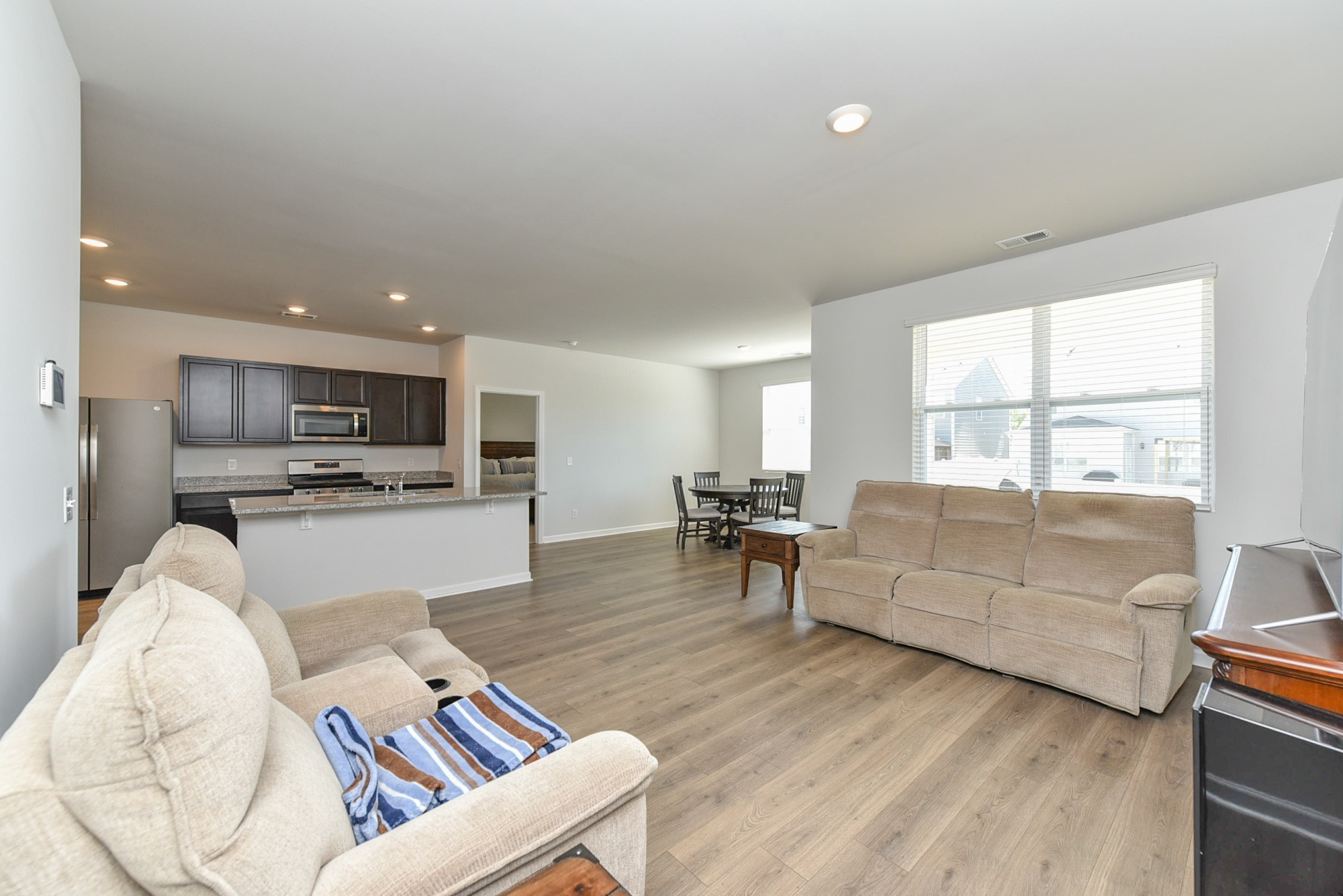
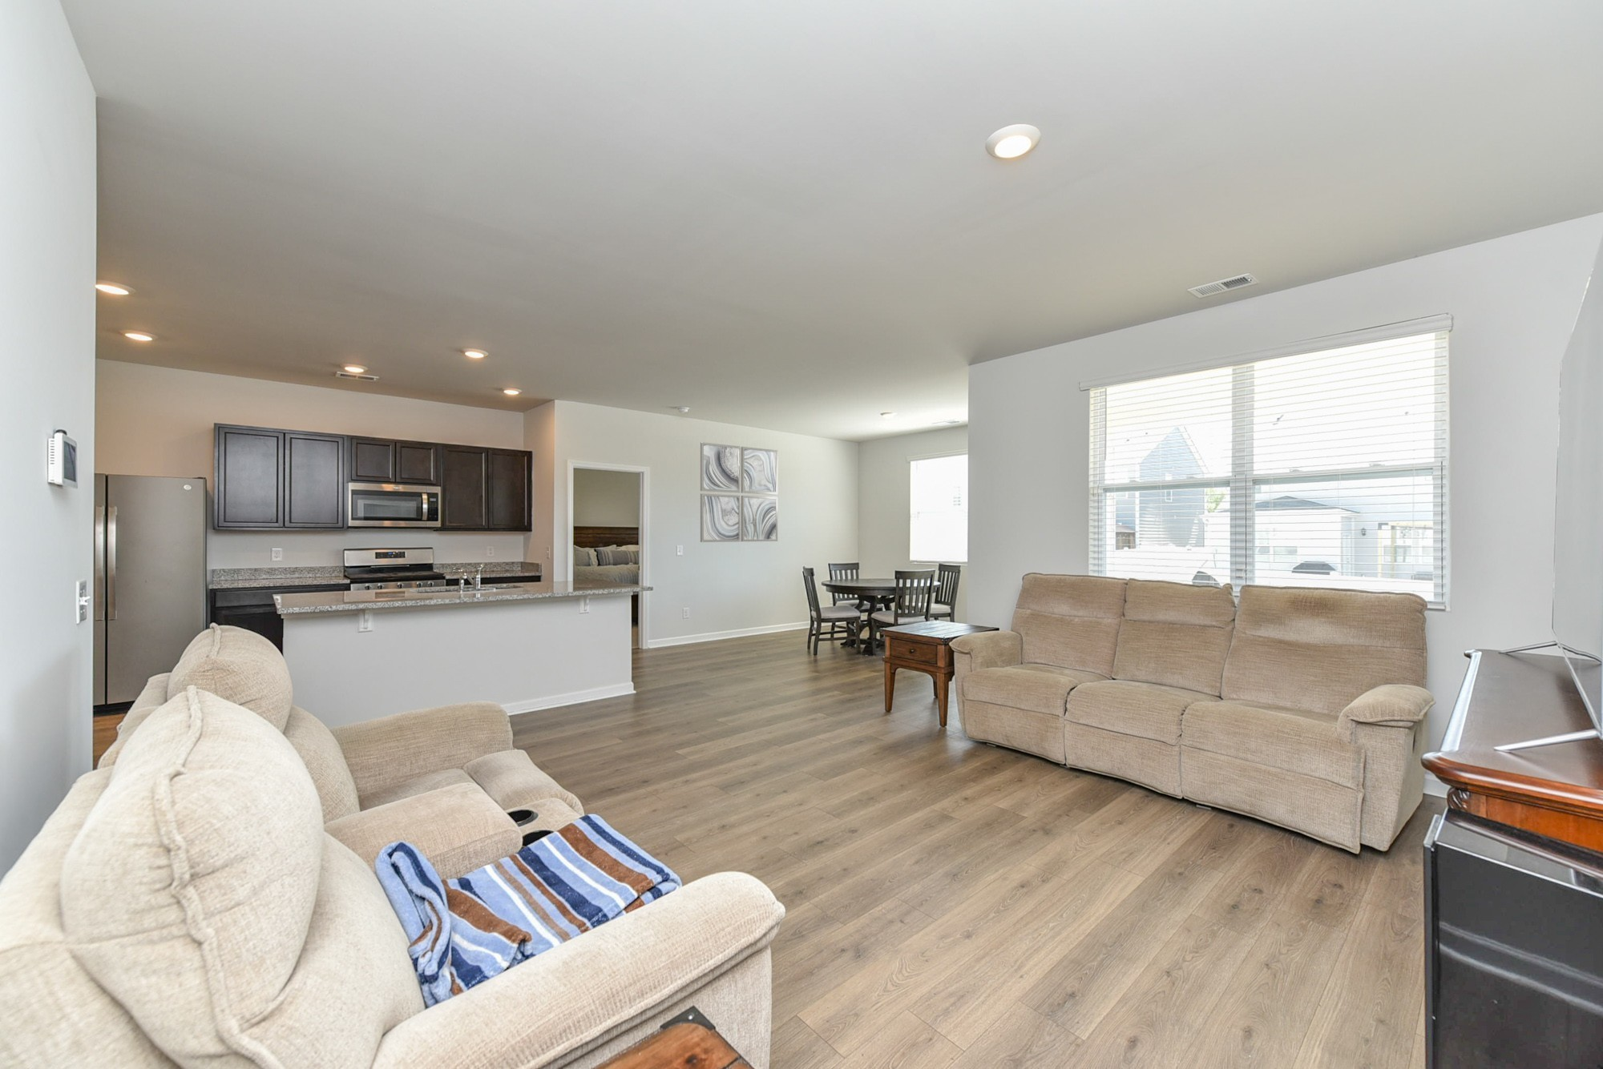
+ wall art (741, 493)
